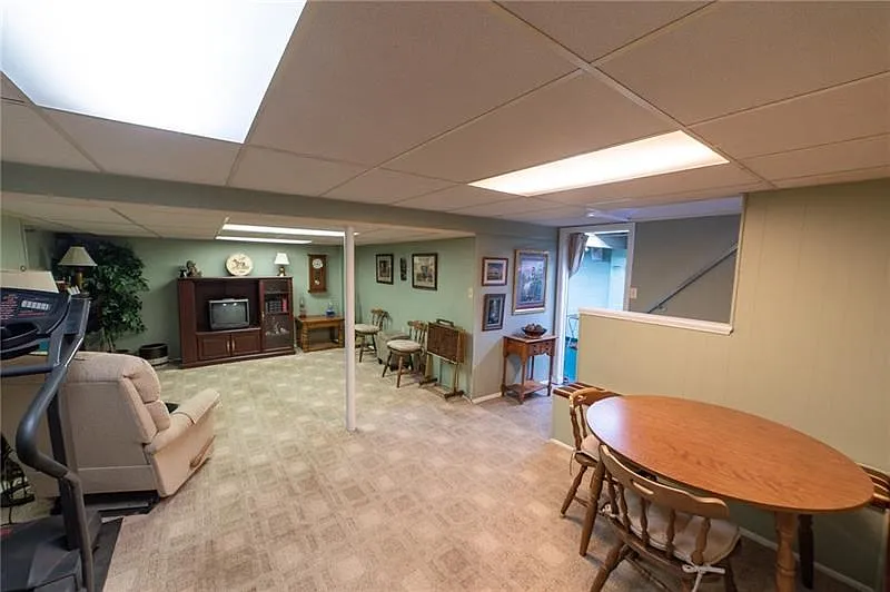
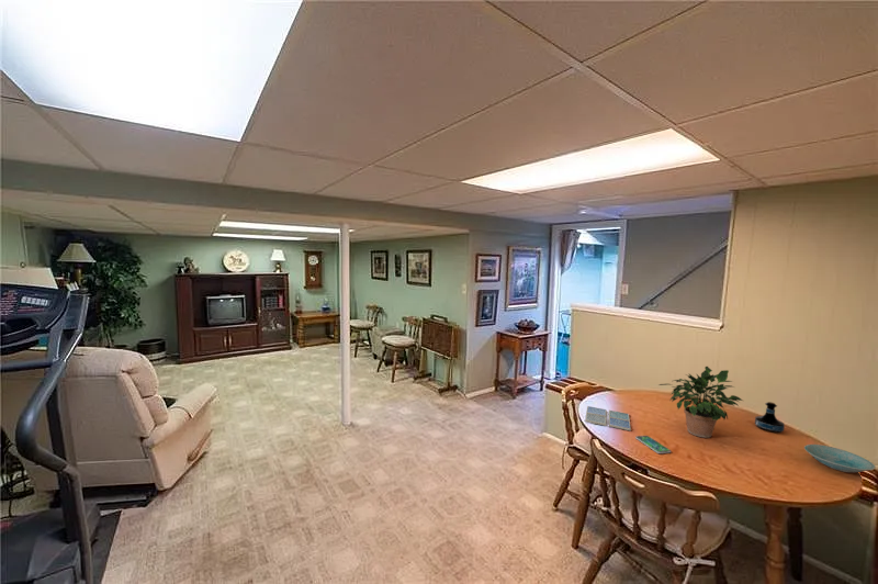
+ potted plant (695, 398)
+ smartphone (652, 443)
+ tequila bottle (769, 415)
+ bowl (837, 461)
+ drink coaster (609, 417)
